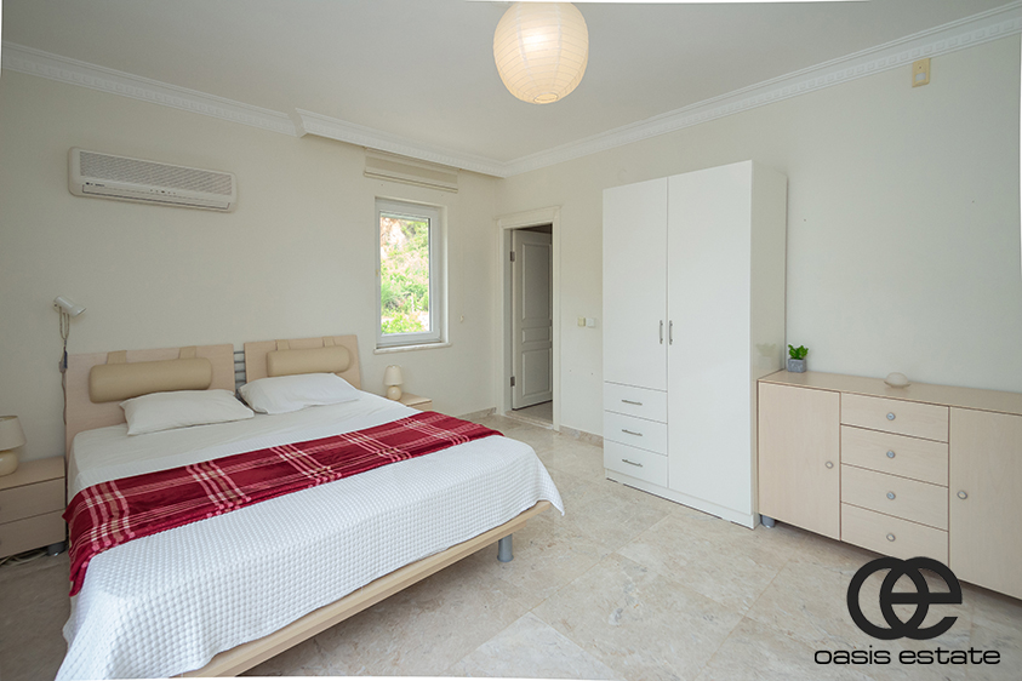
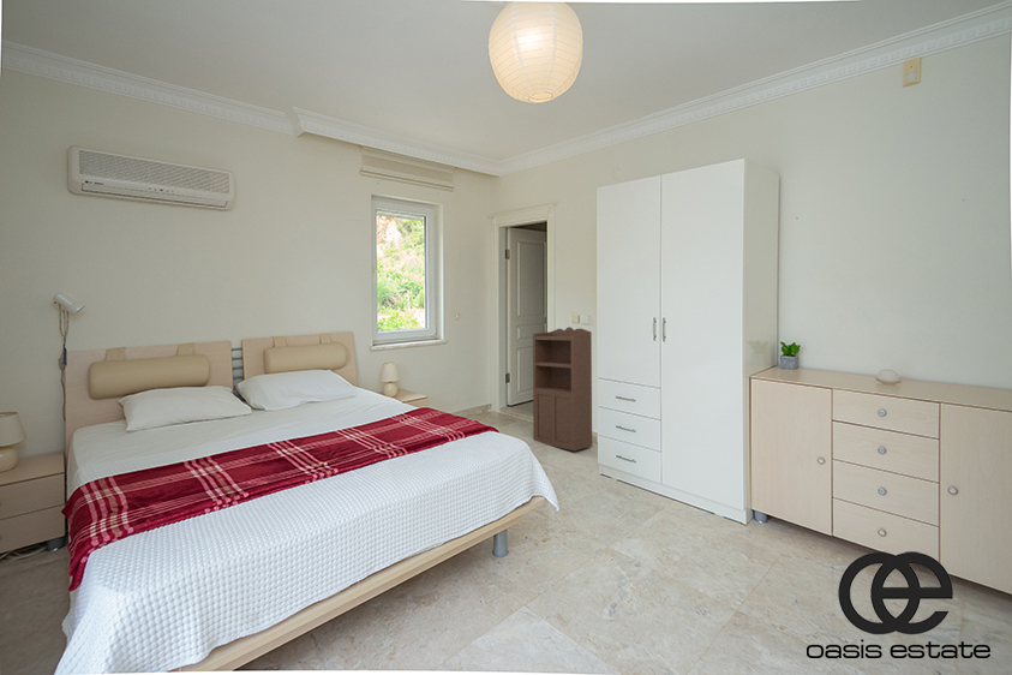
+ storage cabinet (561, 386)
